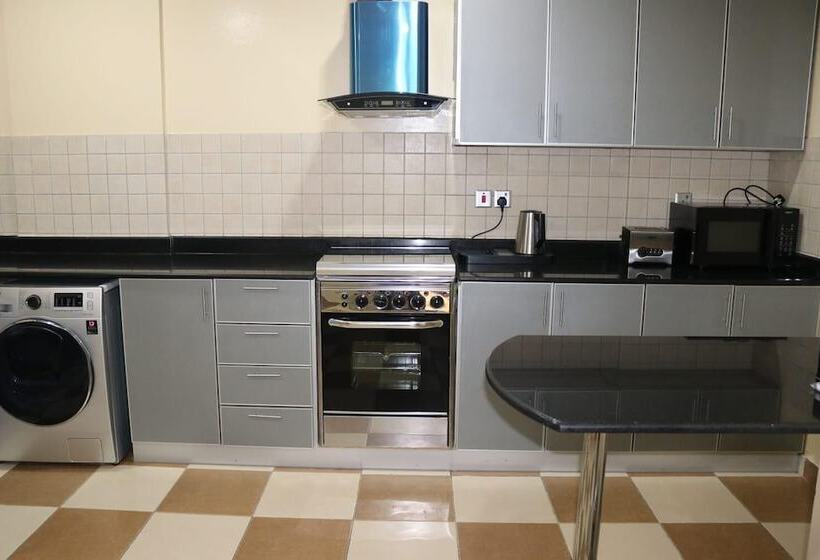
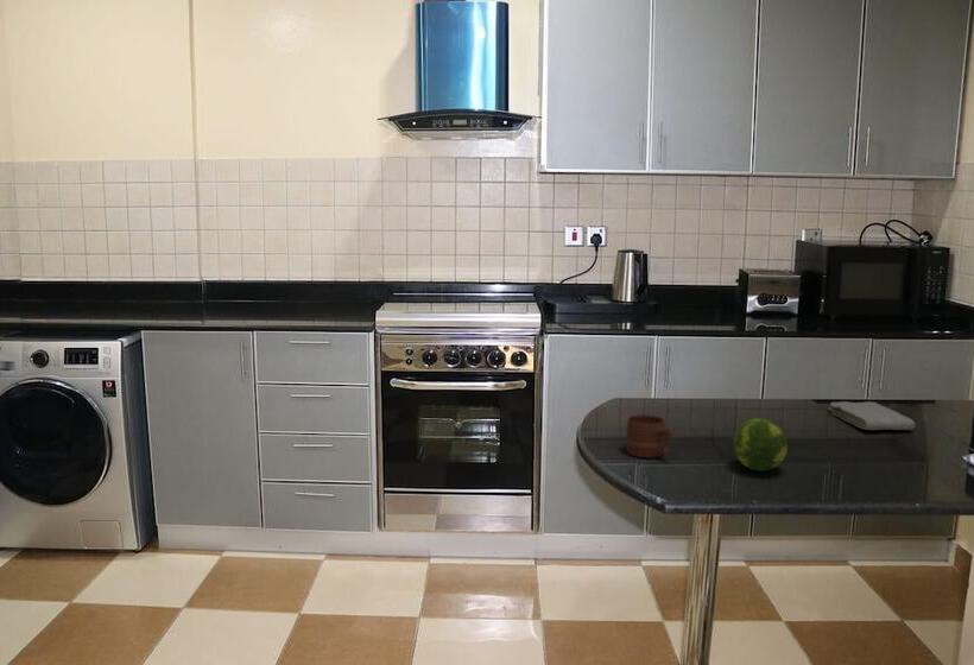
+ washcloth (869, 414)
+ fruit (759, 444)
+ mug (652, 438)
